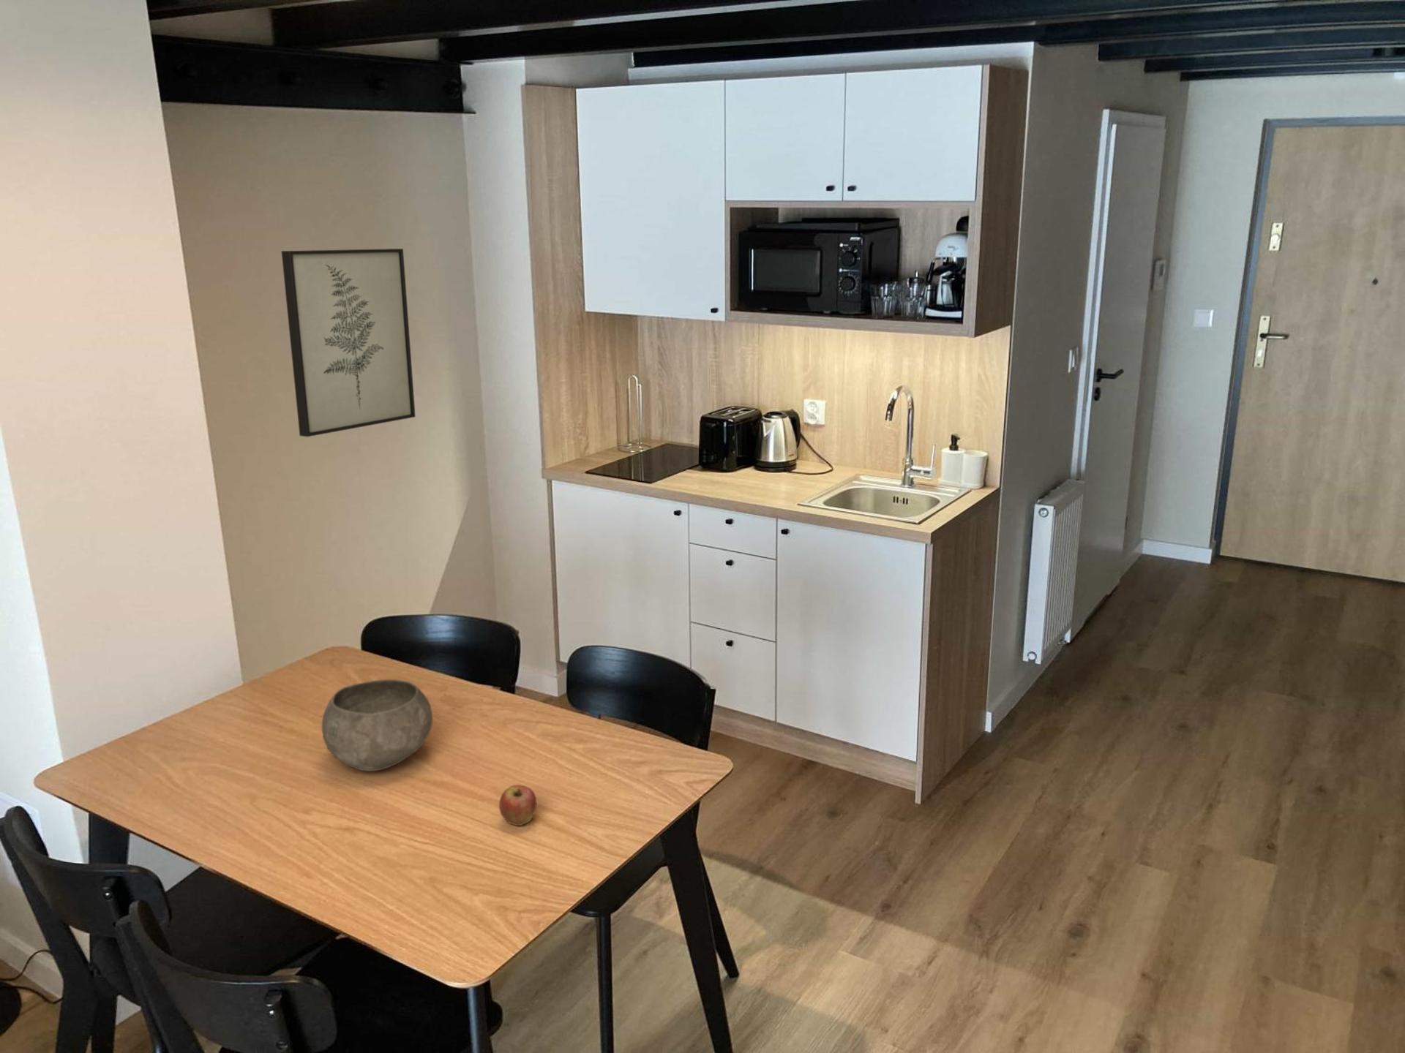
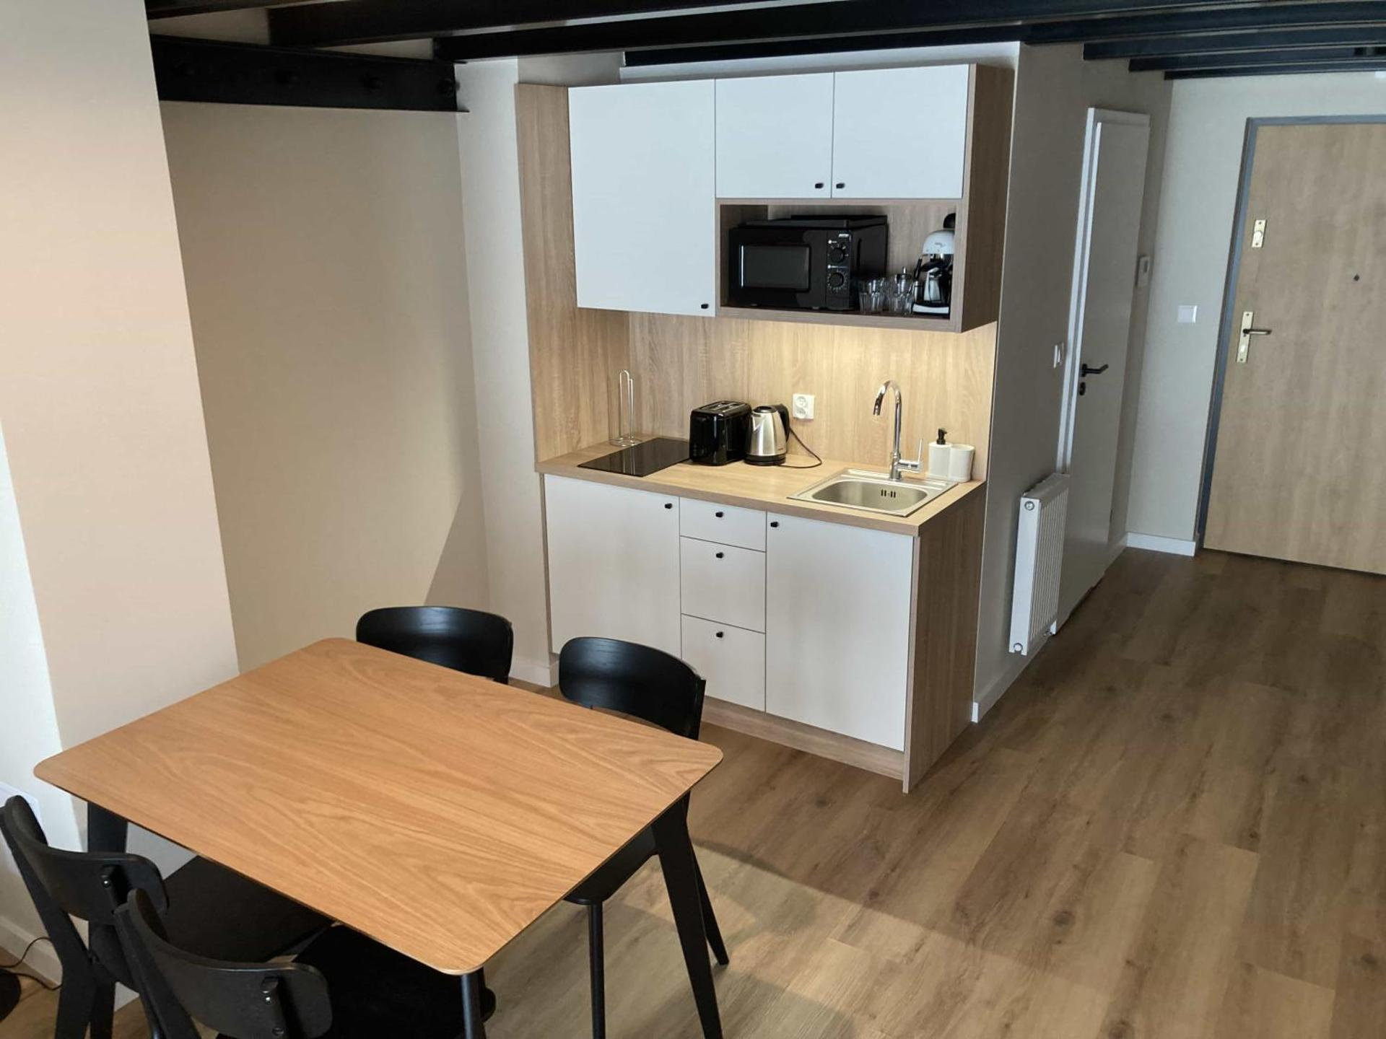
- bowl (378, 728)
- fruit (518, 803)
- wall art (353, 340)
